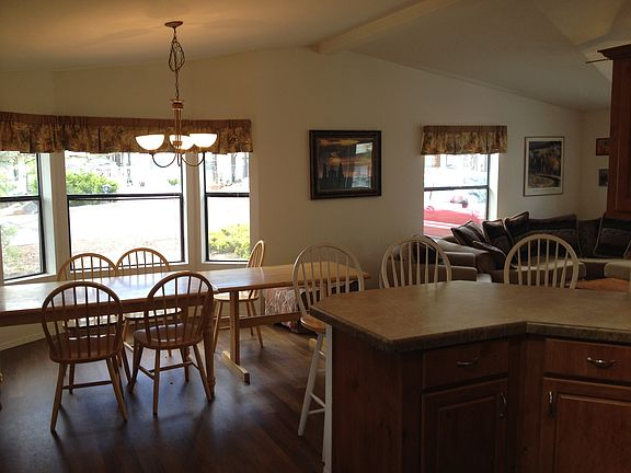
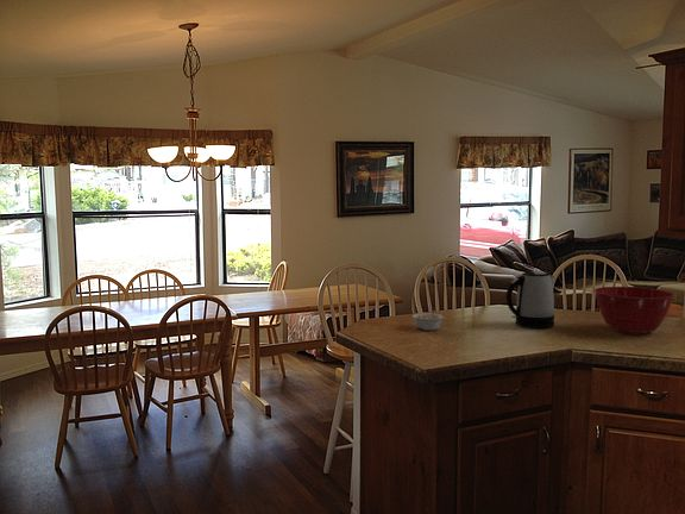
+ mixing bowl (633, 311)
+ legume (427, 320)
+ kettle (529, 297)
